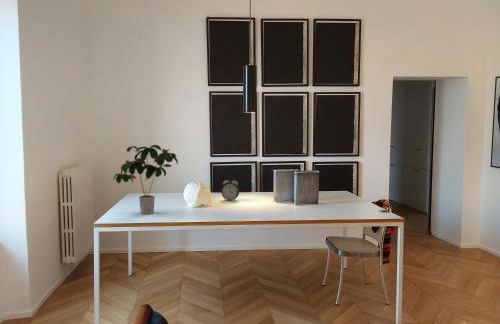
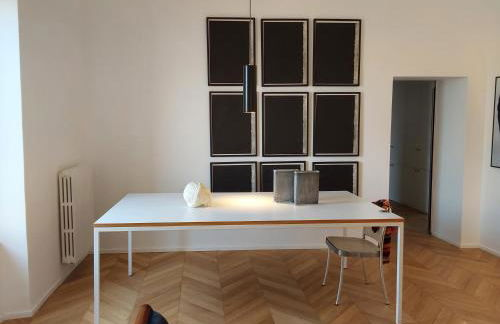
- alarm clock (230, 188)
- potted plant (146, 177)
